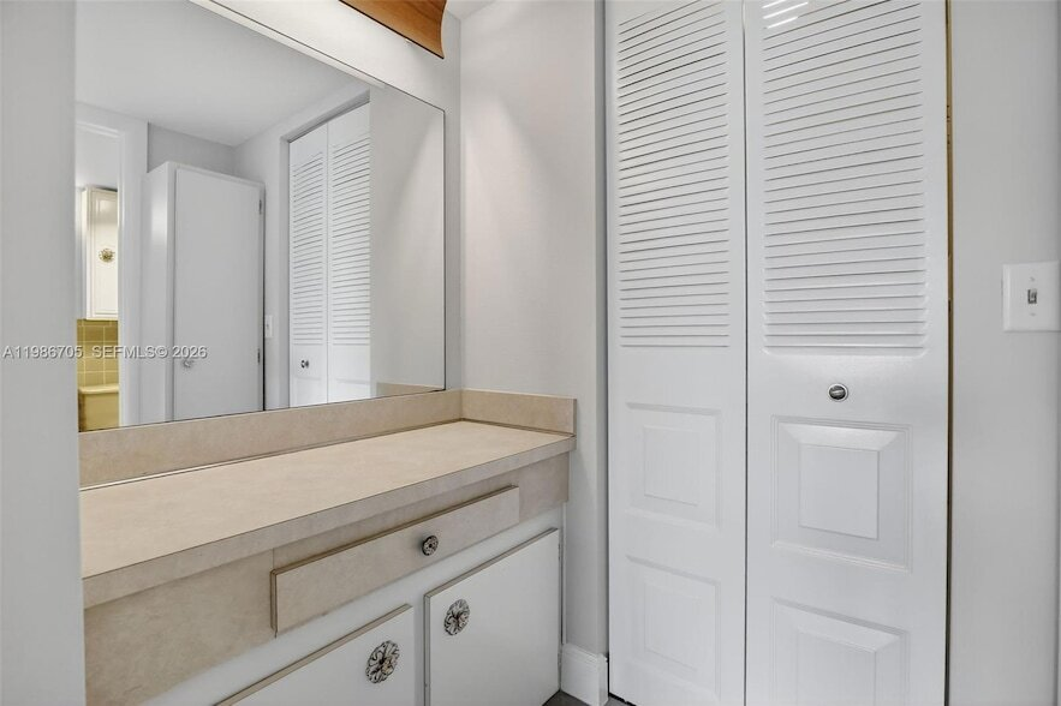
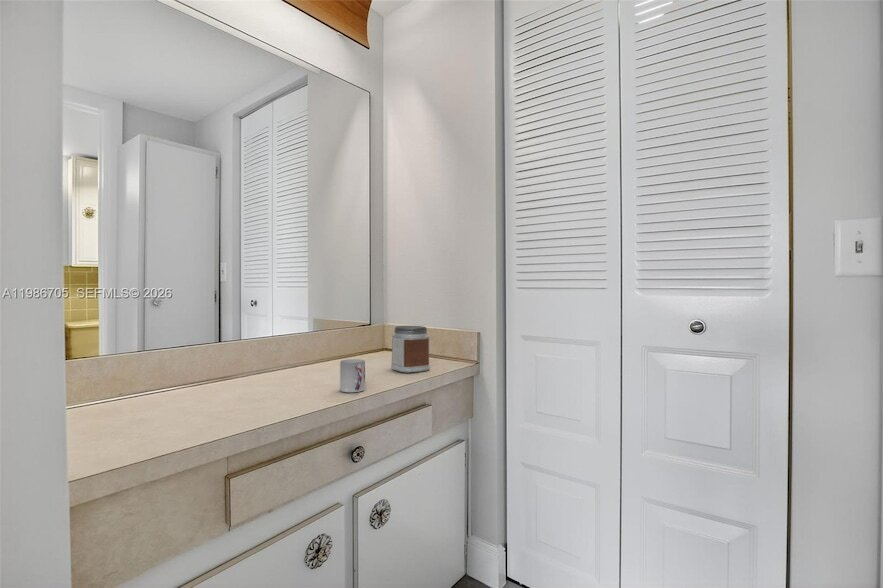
+ cup (354, 376)
+ jar (410, 347)
